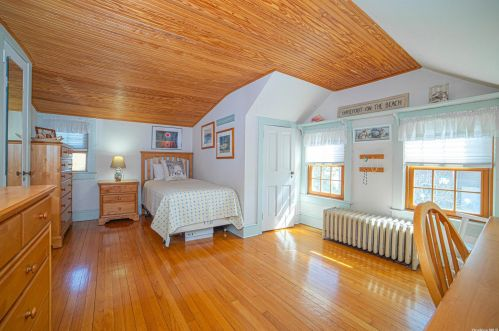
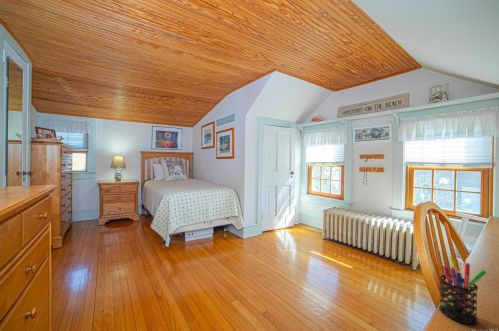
+ pen holder (463, 287)
